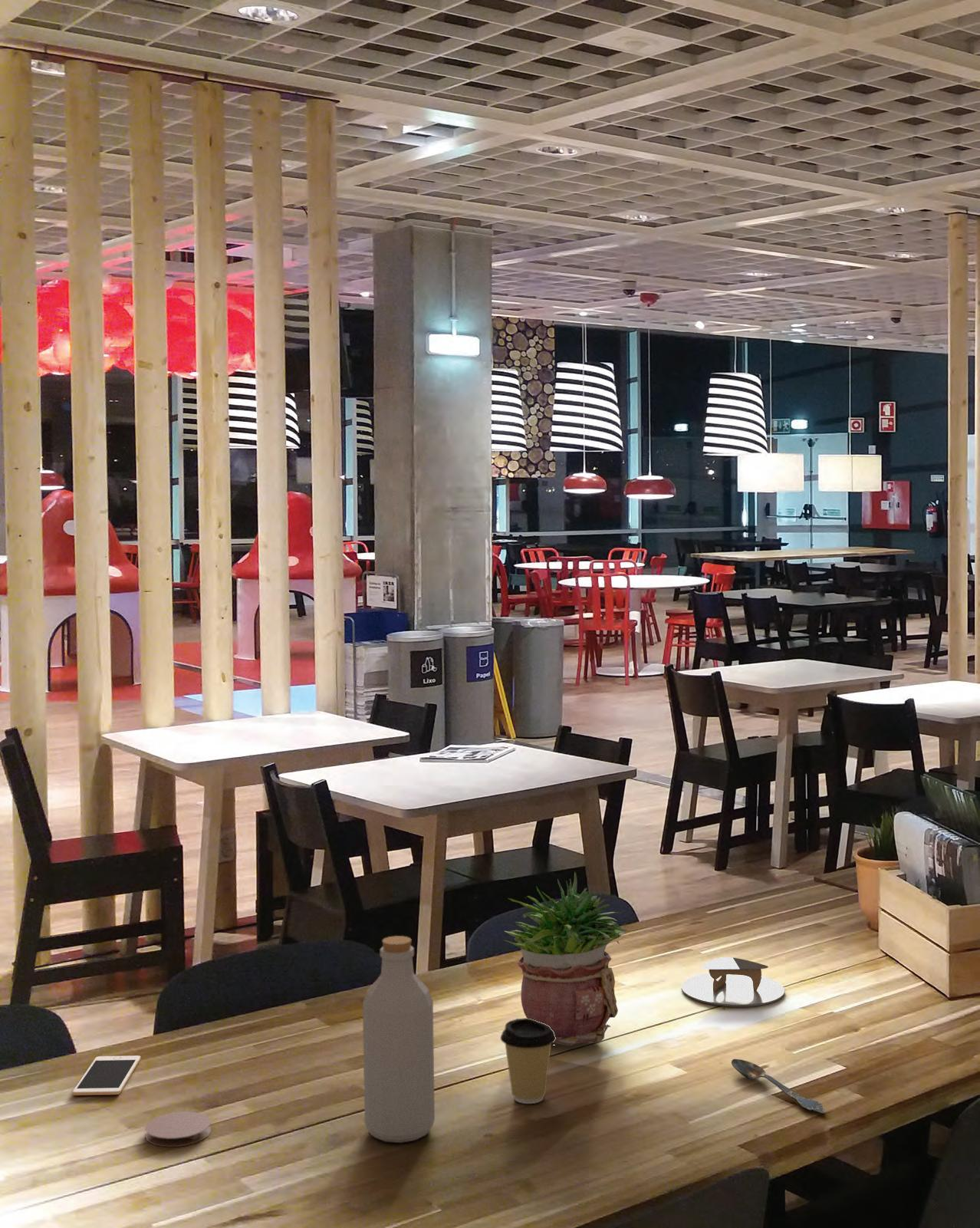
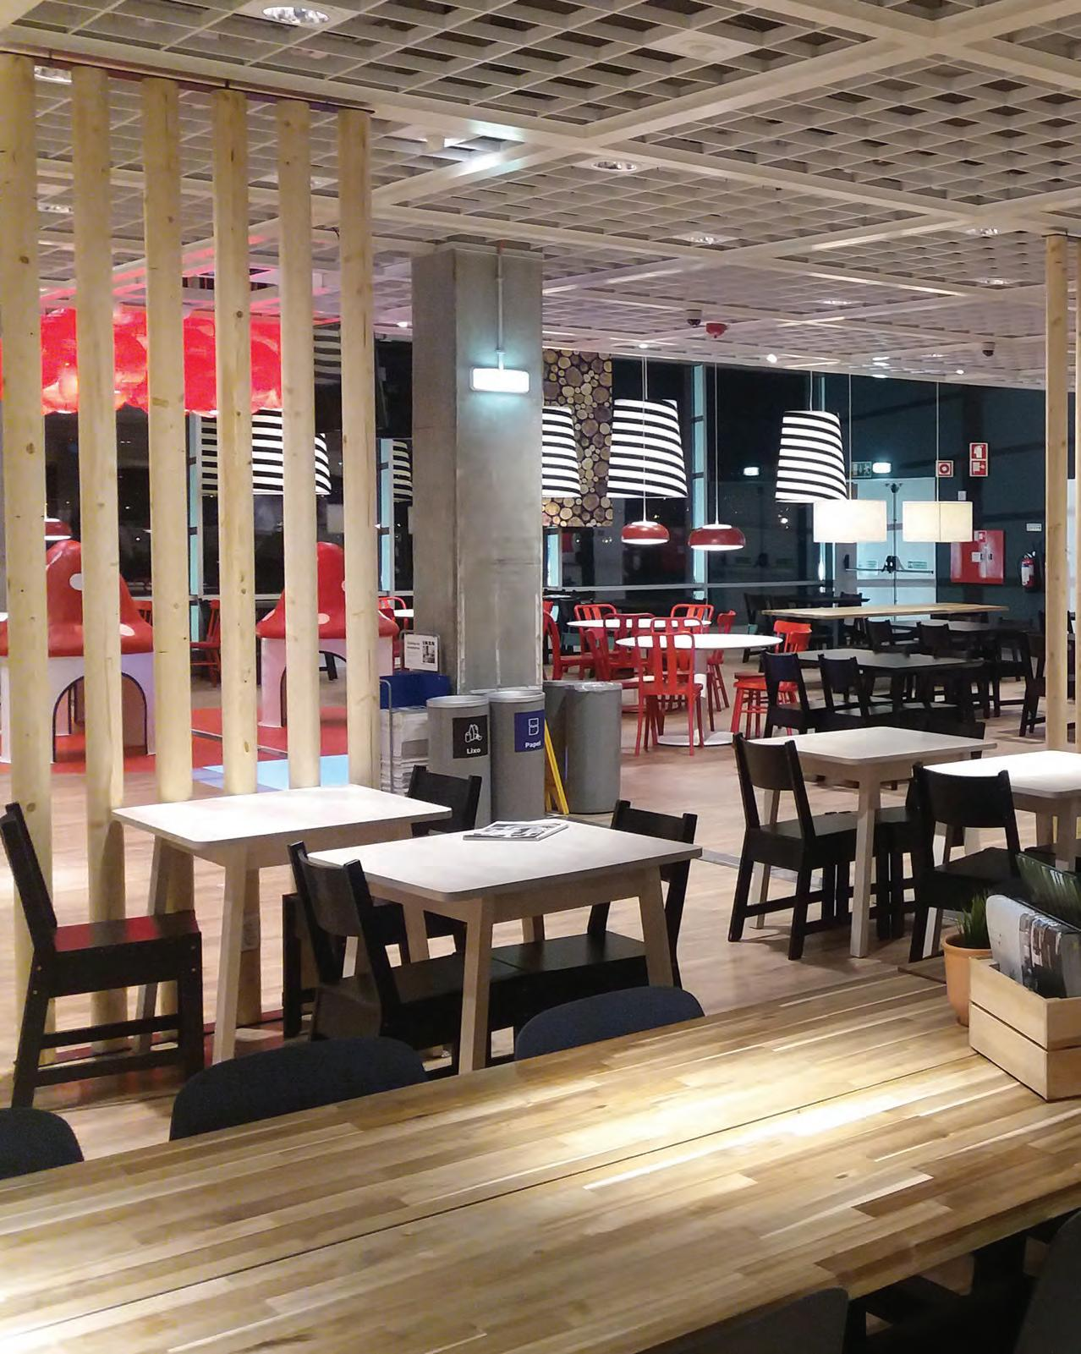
- coffee cup (528, 1062)
- bottle (398, 1035)
- potted plant (561, 958)
- cell phone (107, 1075)
- napkin holder (732, 976)
- coaster (178, 1128)
- spoon (777, 1085)
